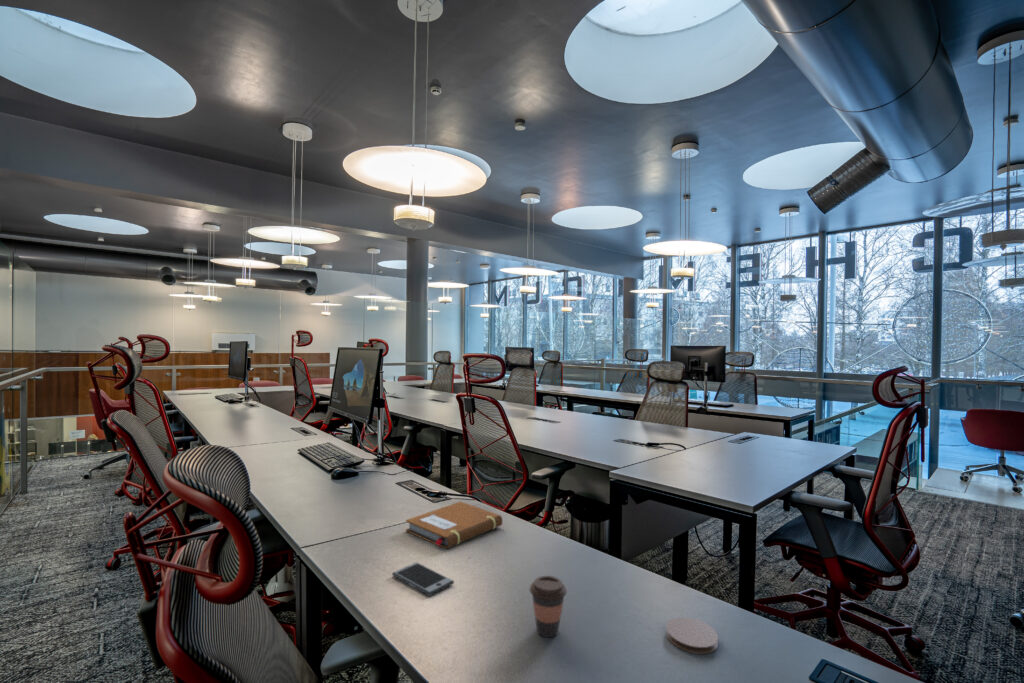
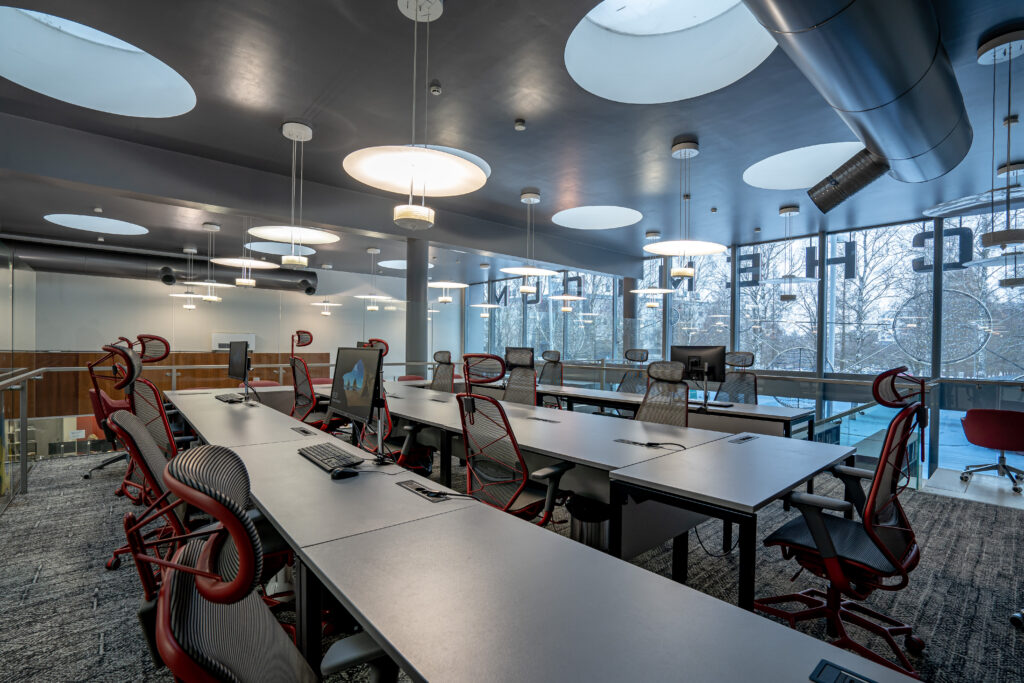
- coaster (691, 634)
- smartphone (422, 578)
- notebook (453, 523)
- coffee cup (547, 606)
